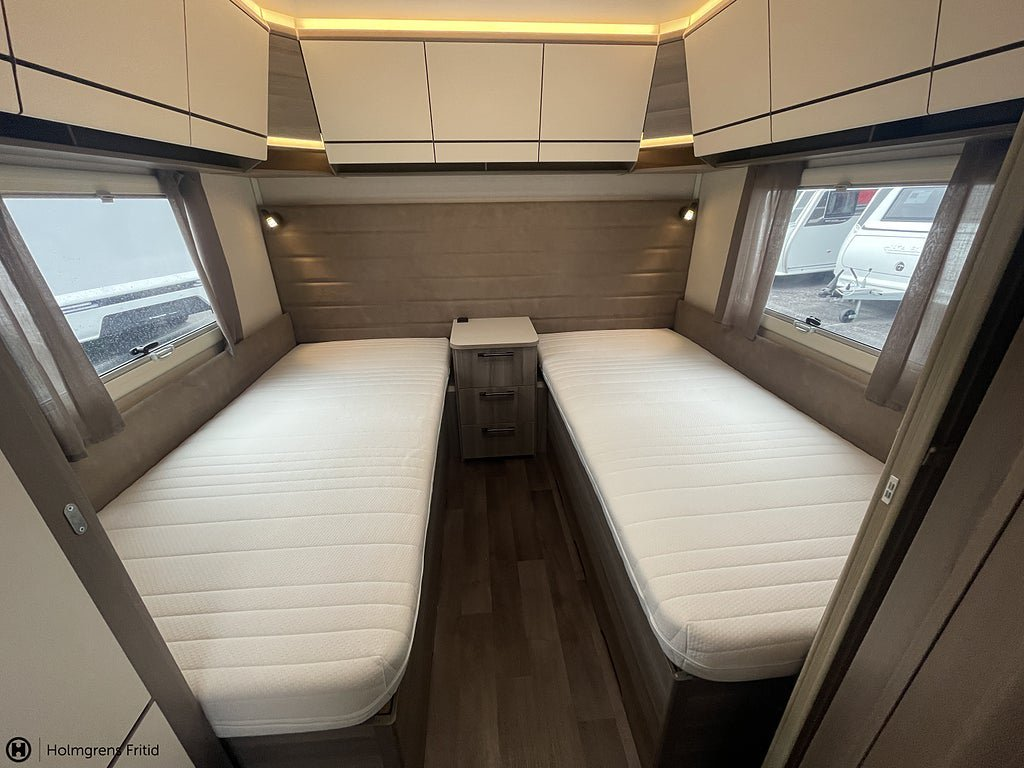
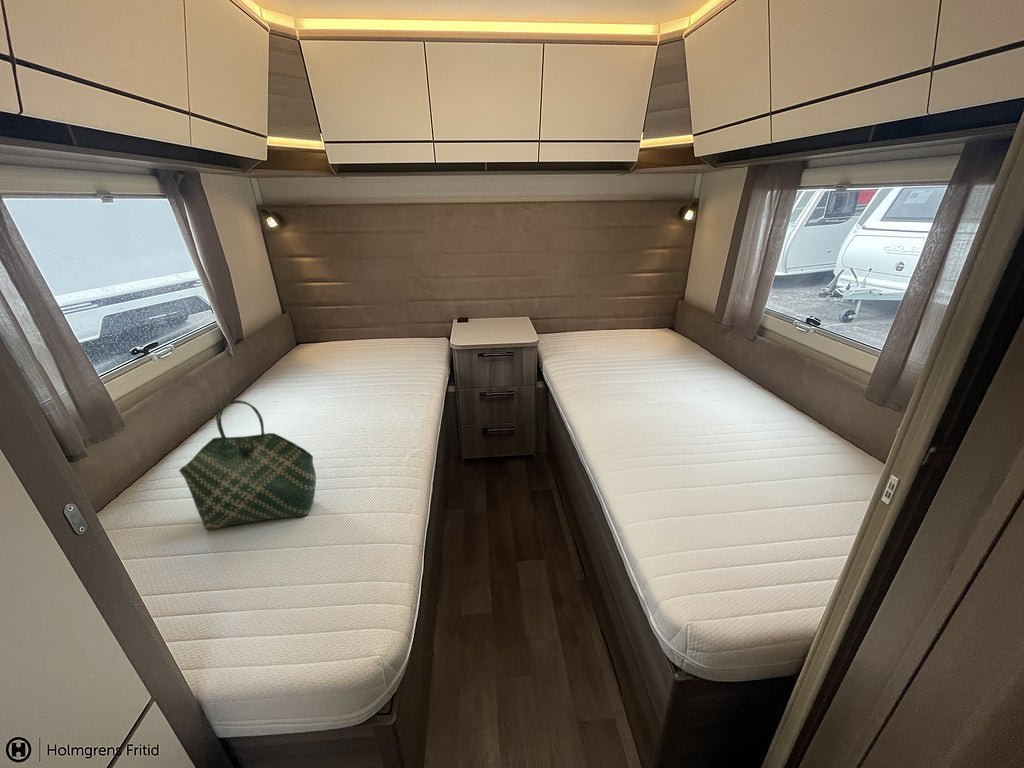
+ tote bag (246, 462)
